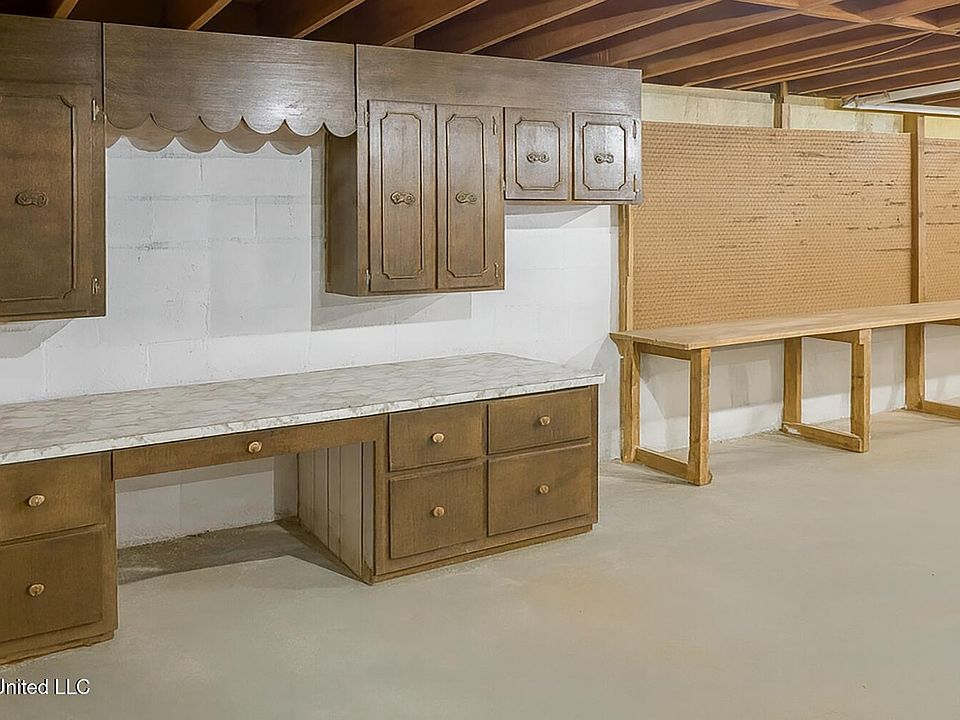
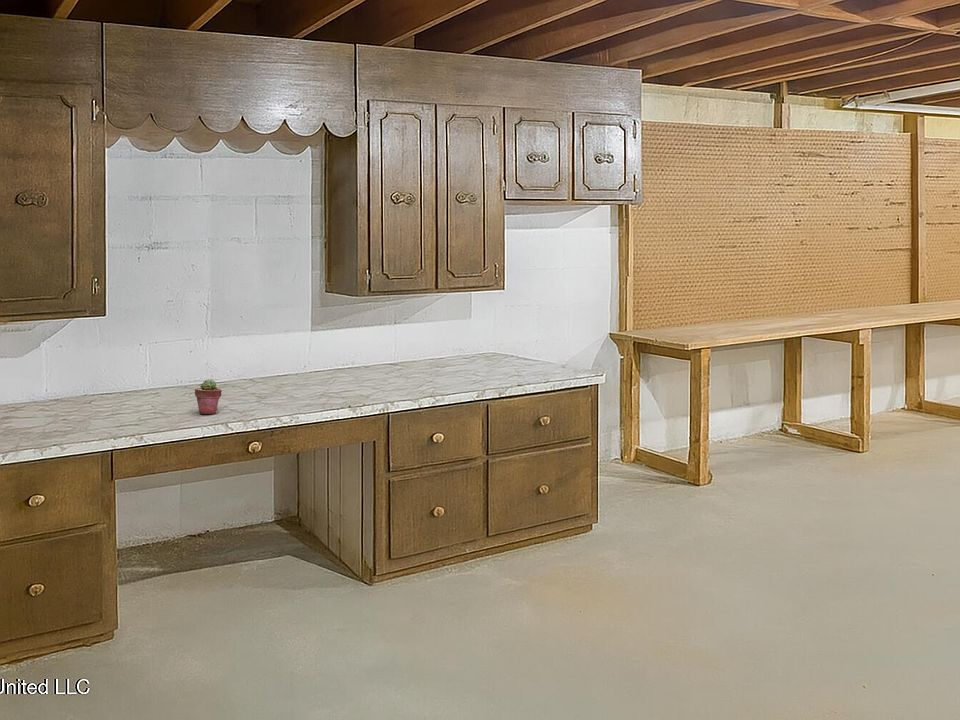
+ potted succulent (208, 396)
